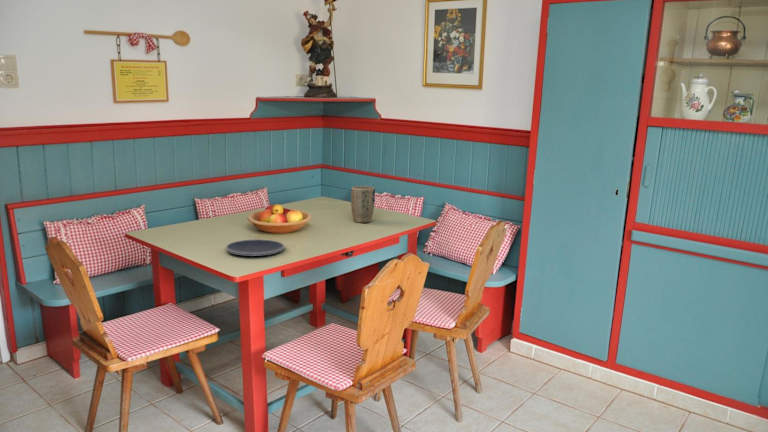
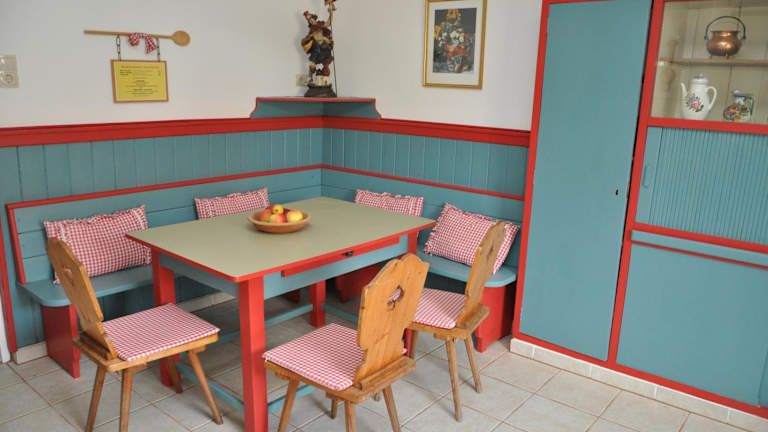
- plate (255, 248)
- plant pot (362, 204)
